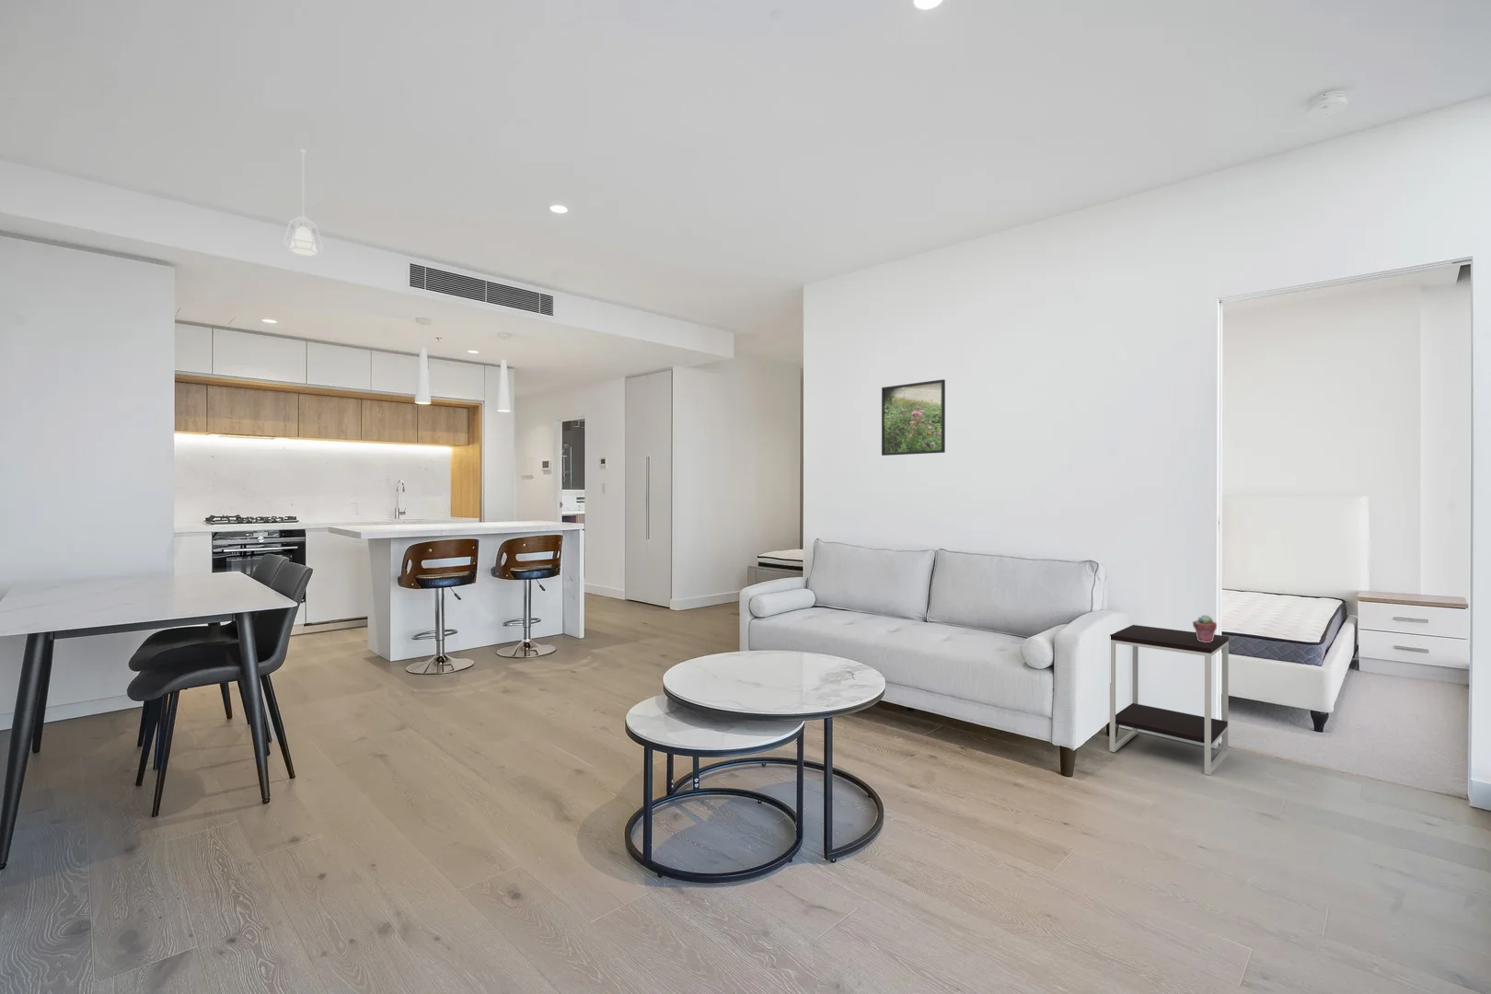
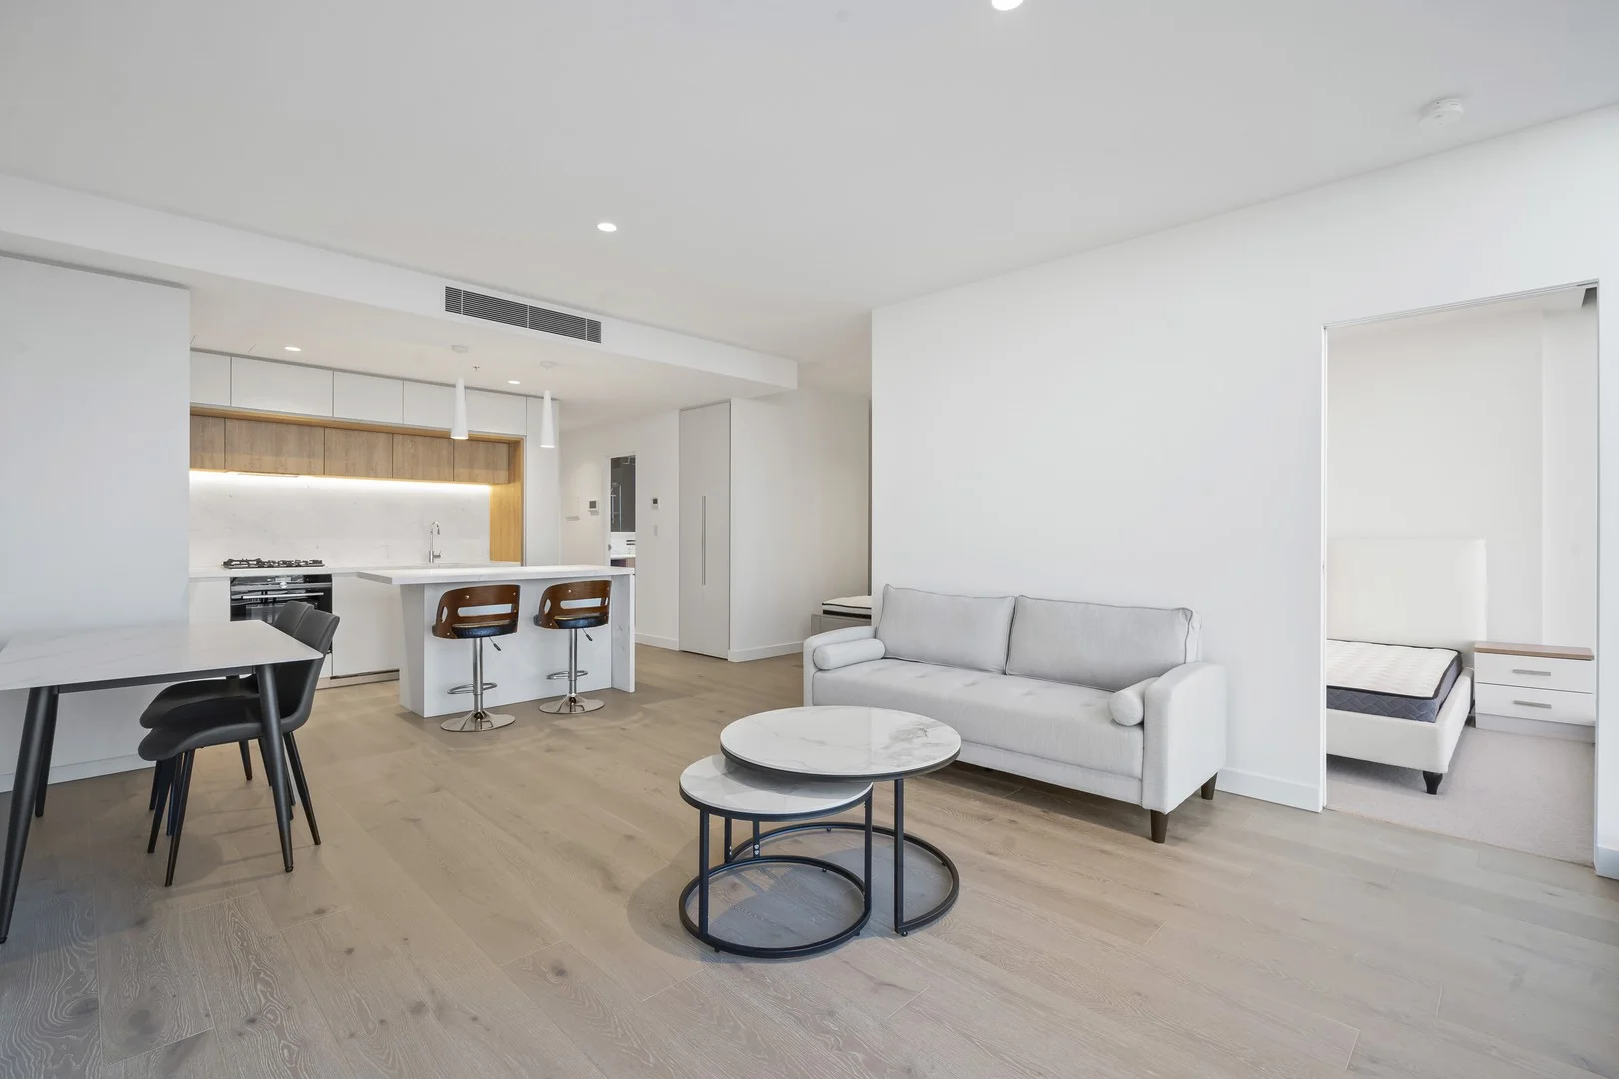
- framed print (912, 418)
- side table (1164, 709)
- pendant lamp (303, 201)
- potted succulent (1205, 627)
